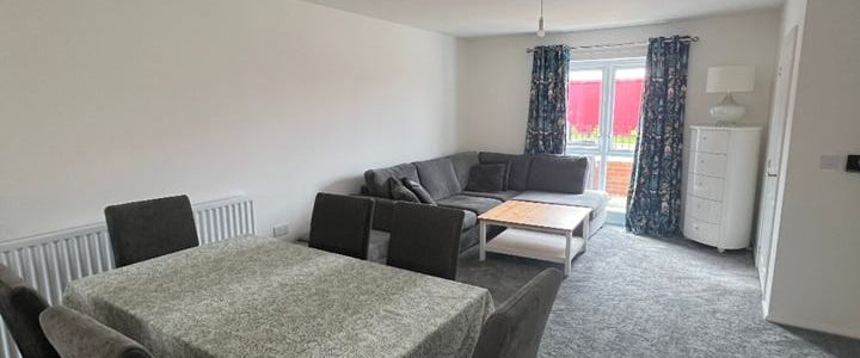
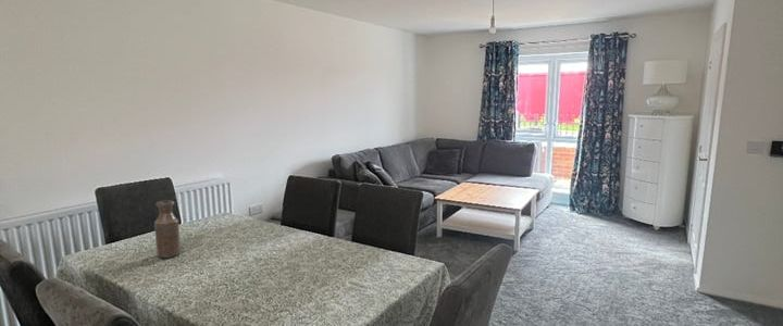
+ bottle (166, 228)
